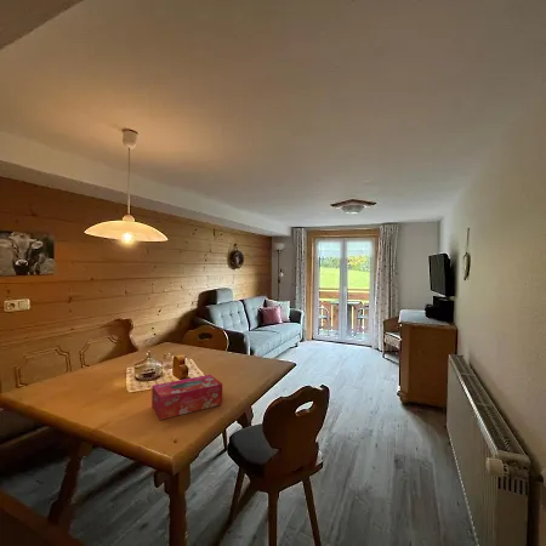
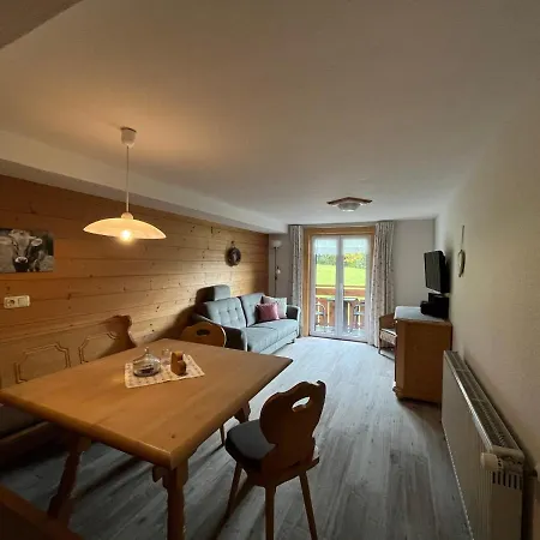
- tissue box (187, 394)
